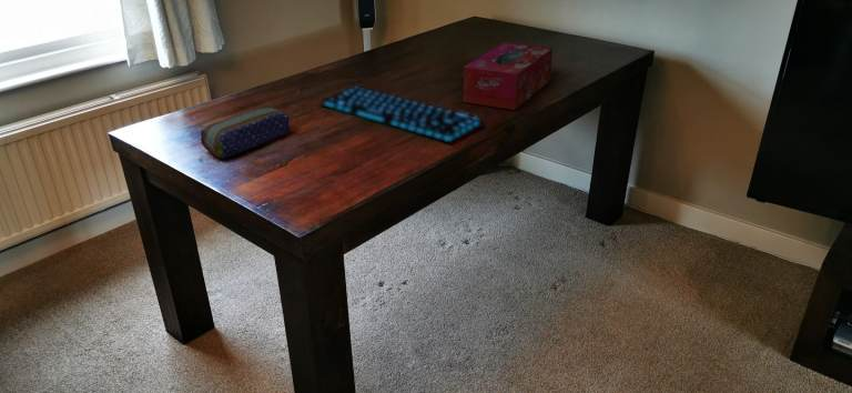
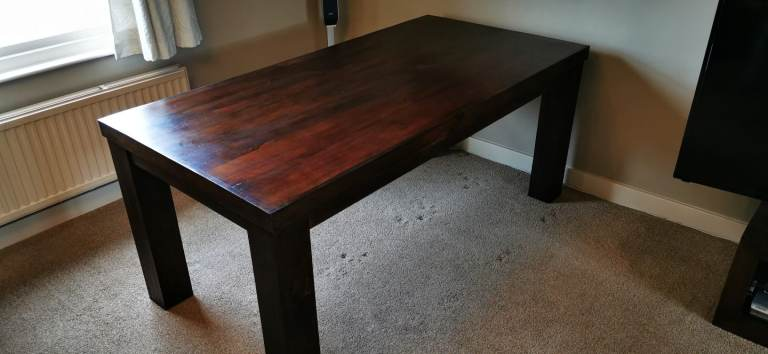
- tissue box (509, 73)
- pencil case (245, 130)
- keyboard (398, 111)
